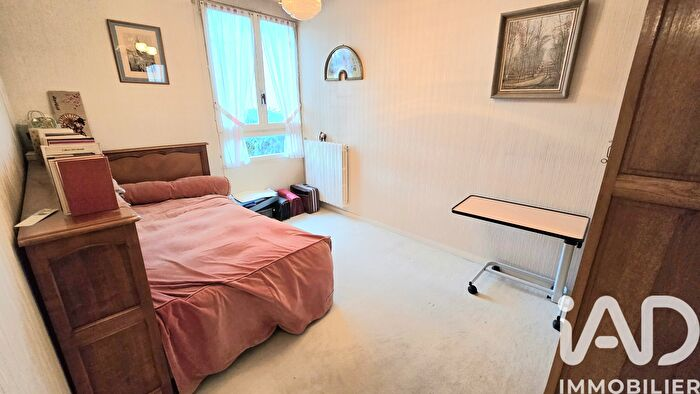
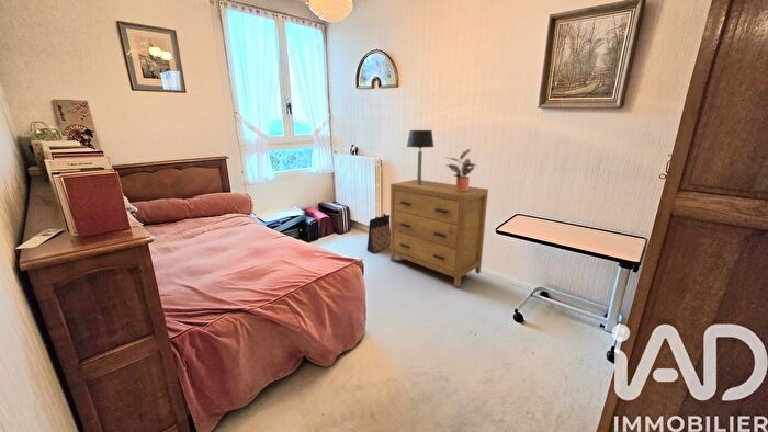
+ bag (380, 231)
+ potted plant (459, 169)
+ table lamp (419, 157)
+ dresser (434, 228)
